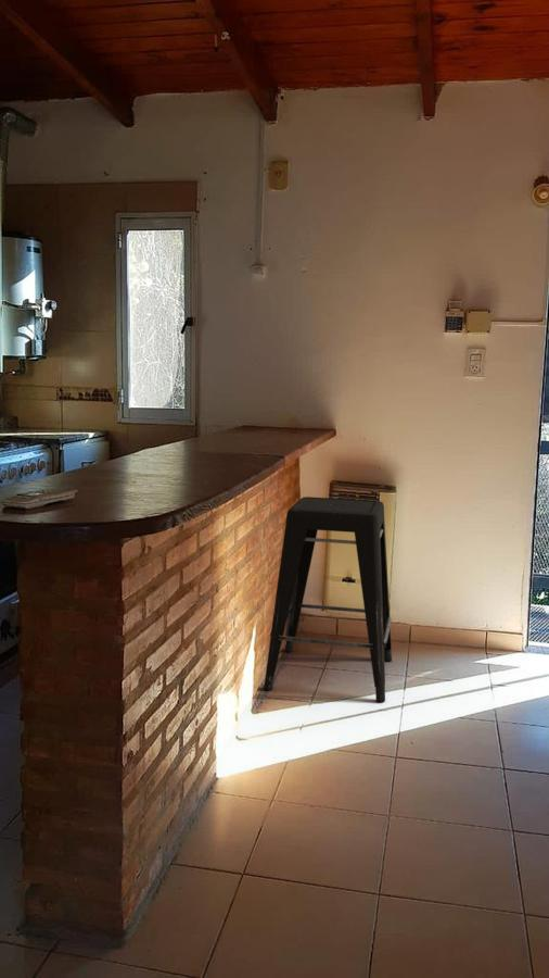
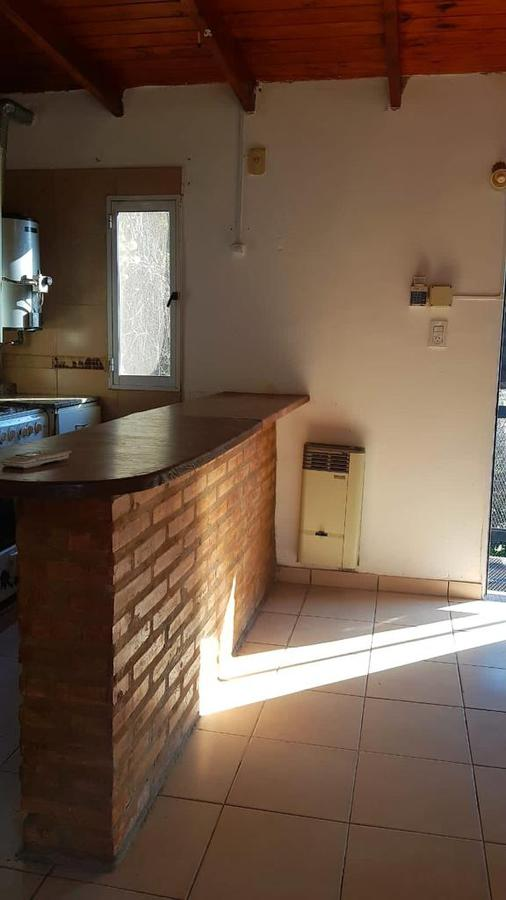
- stool (334, 606)
